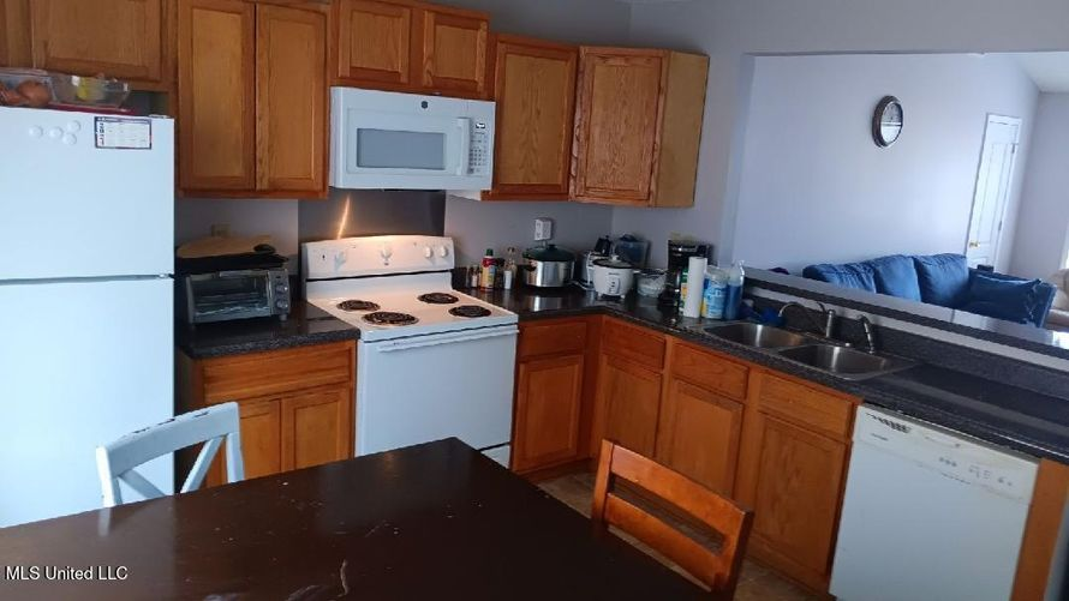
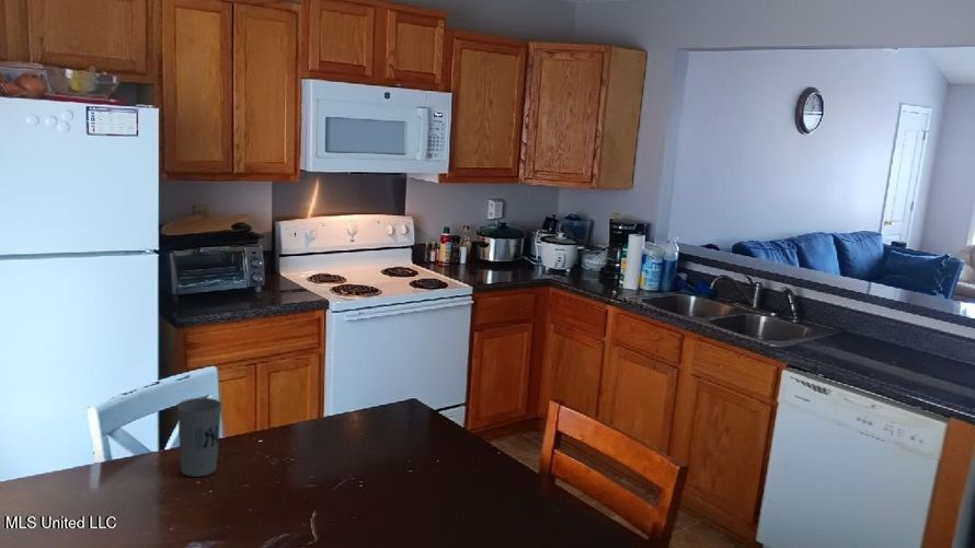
+ cup (198, 436)
